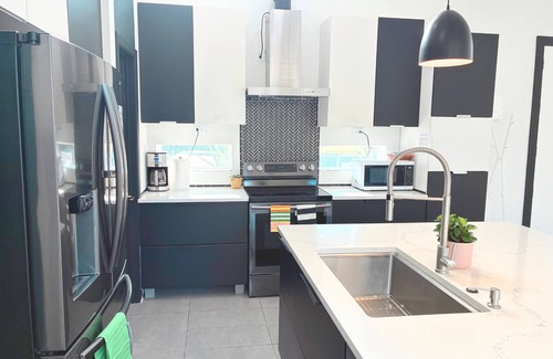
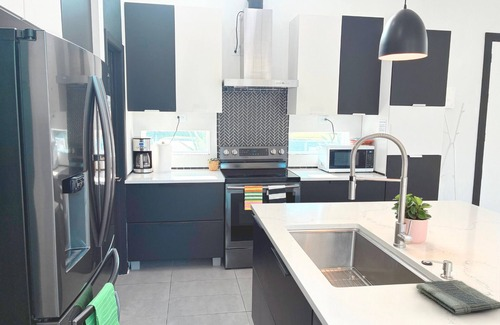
+ dish towel (456, 293)
